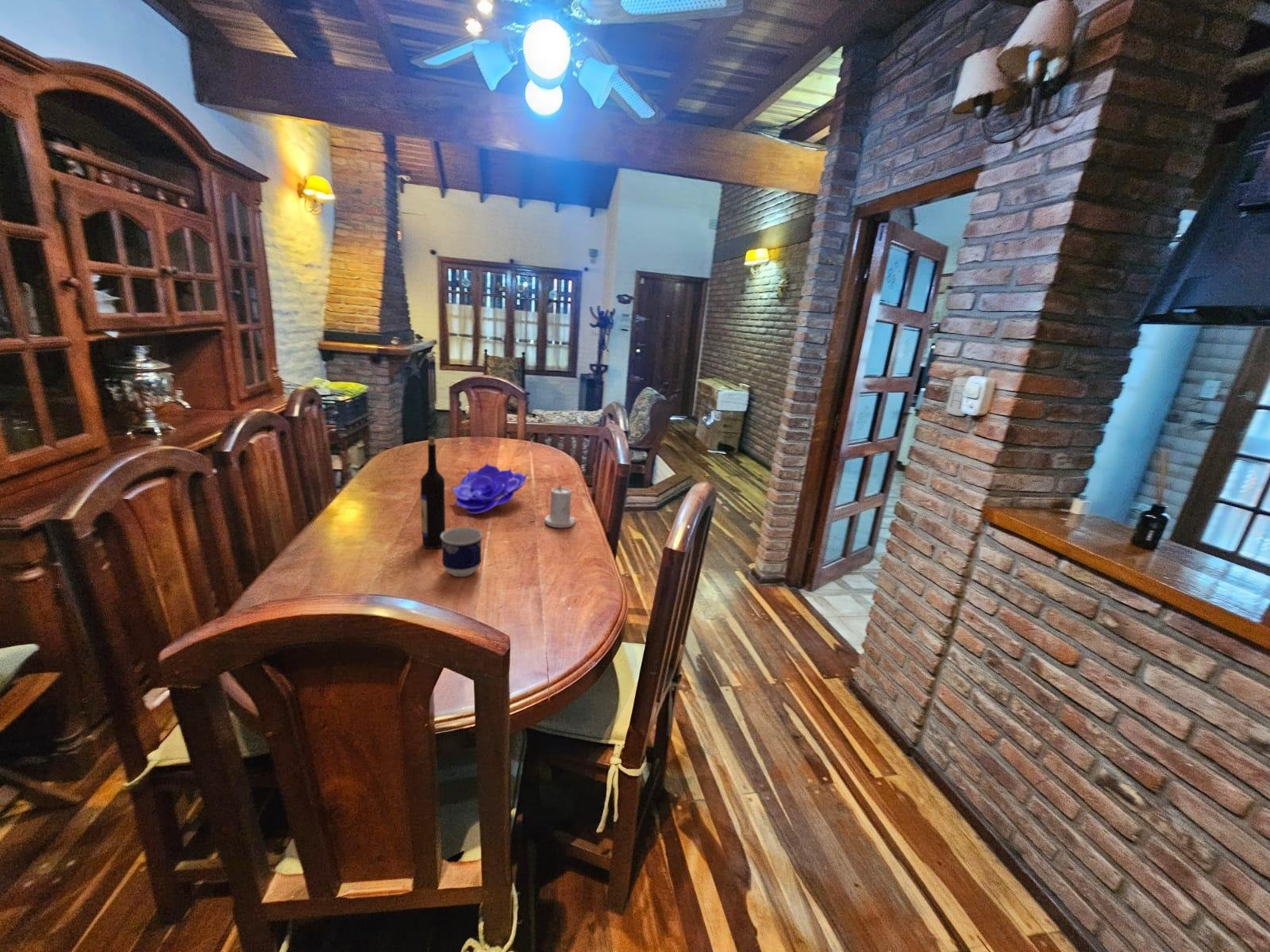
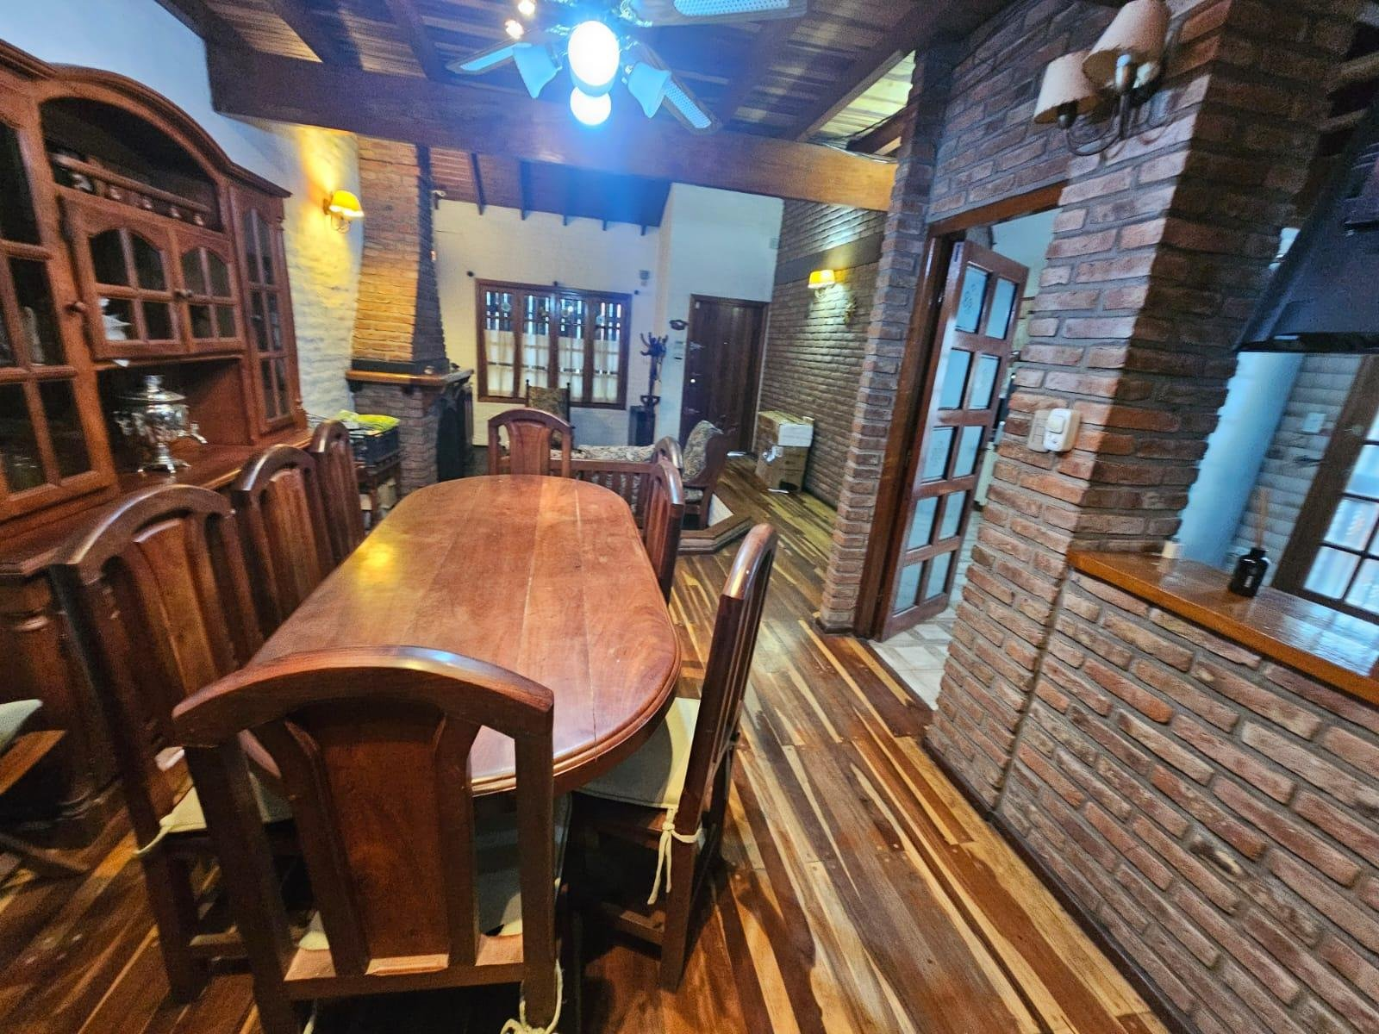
- cup (464, 555)
- candle (560, 504)
- decorative bowl (485, 486)
- wine bottle (433, 492)
